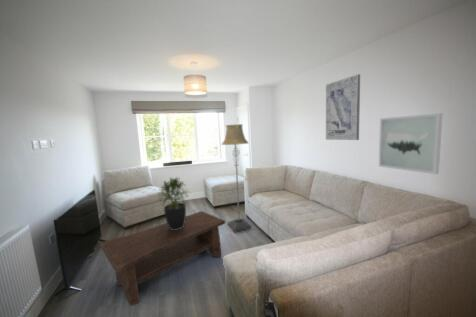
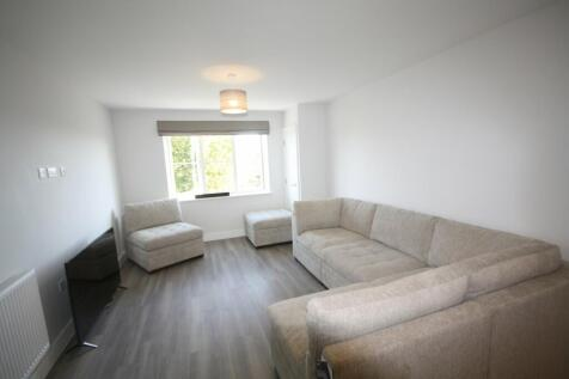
- wall art (406, 143)
- wall art (341, 110)
- floor lamp (236, 177)
- coffee table (170, 249)
- potted plant (172, 202)
